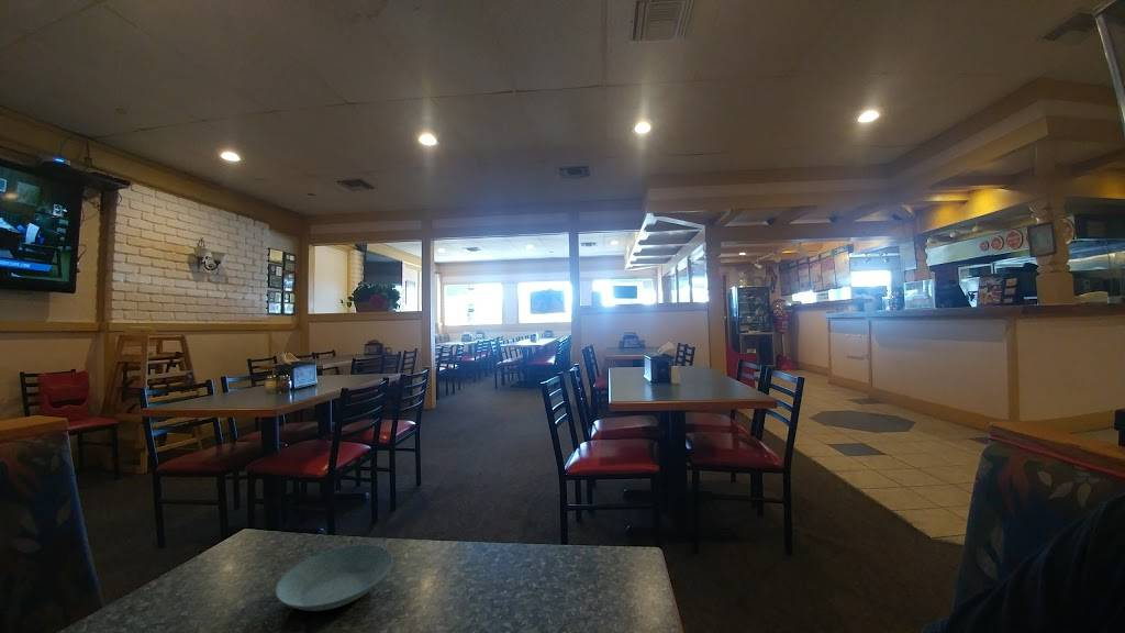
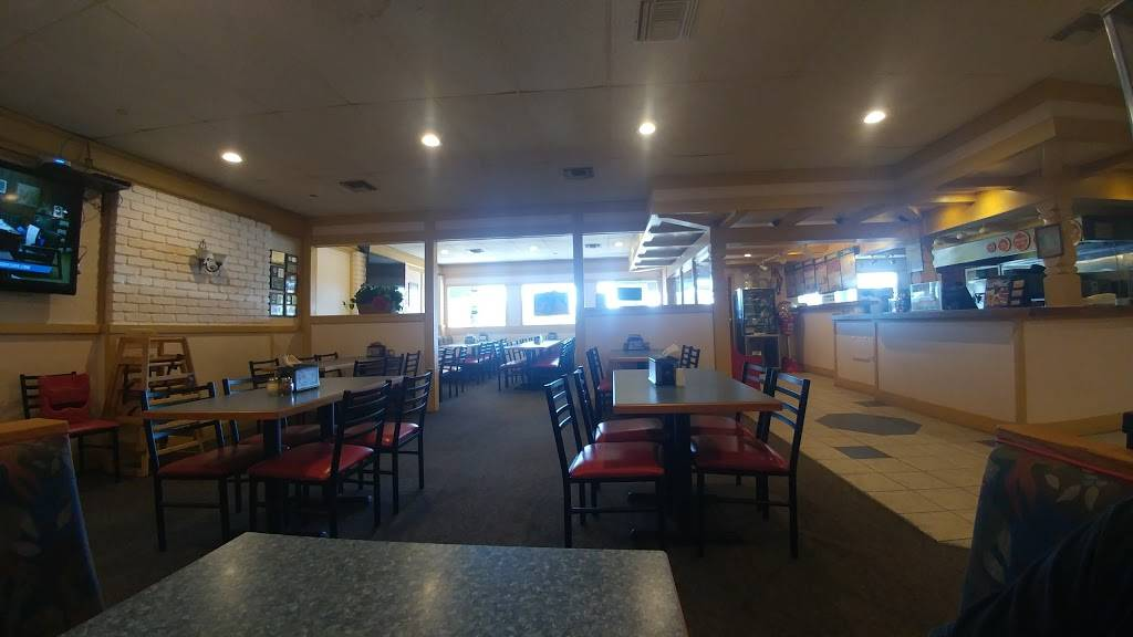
- saucer (337, 580)
